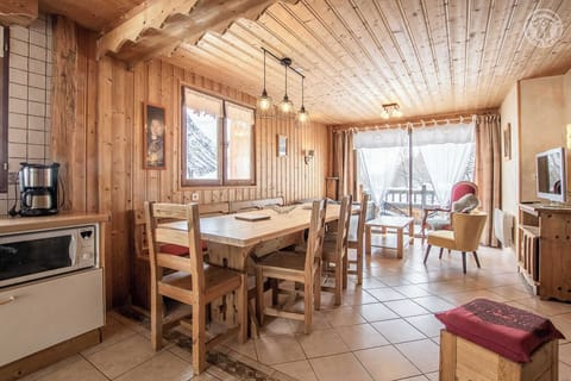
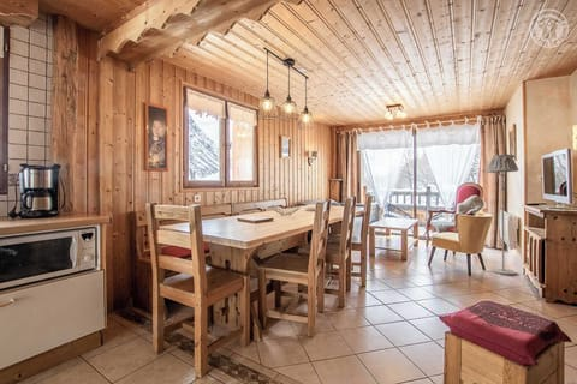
+ floor lamp (502, 212)
